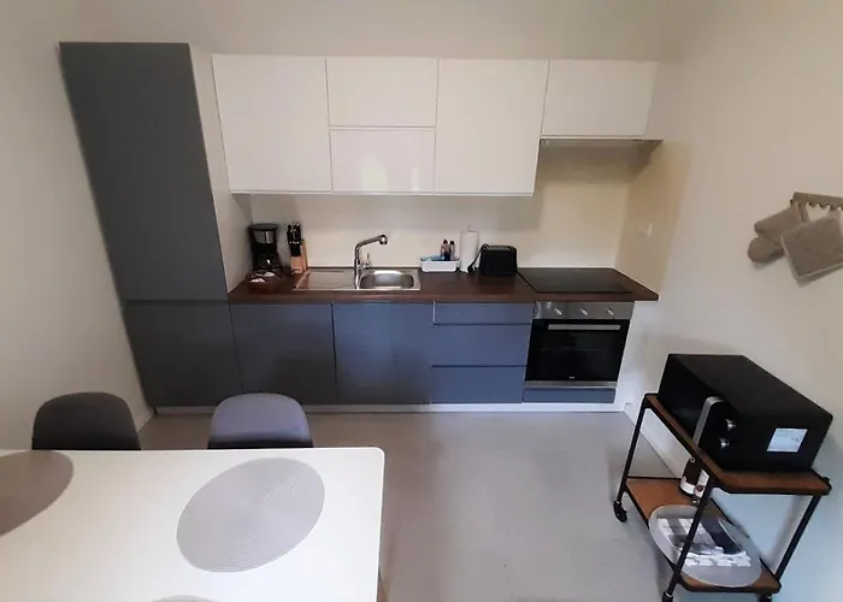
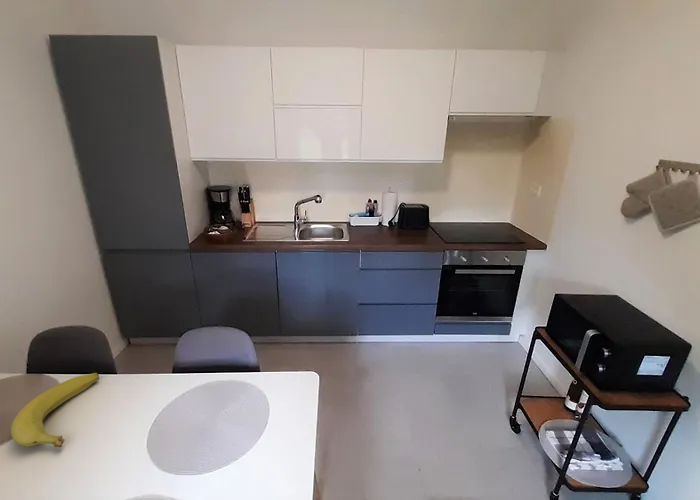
+ banana (61, 403)
